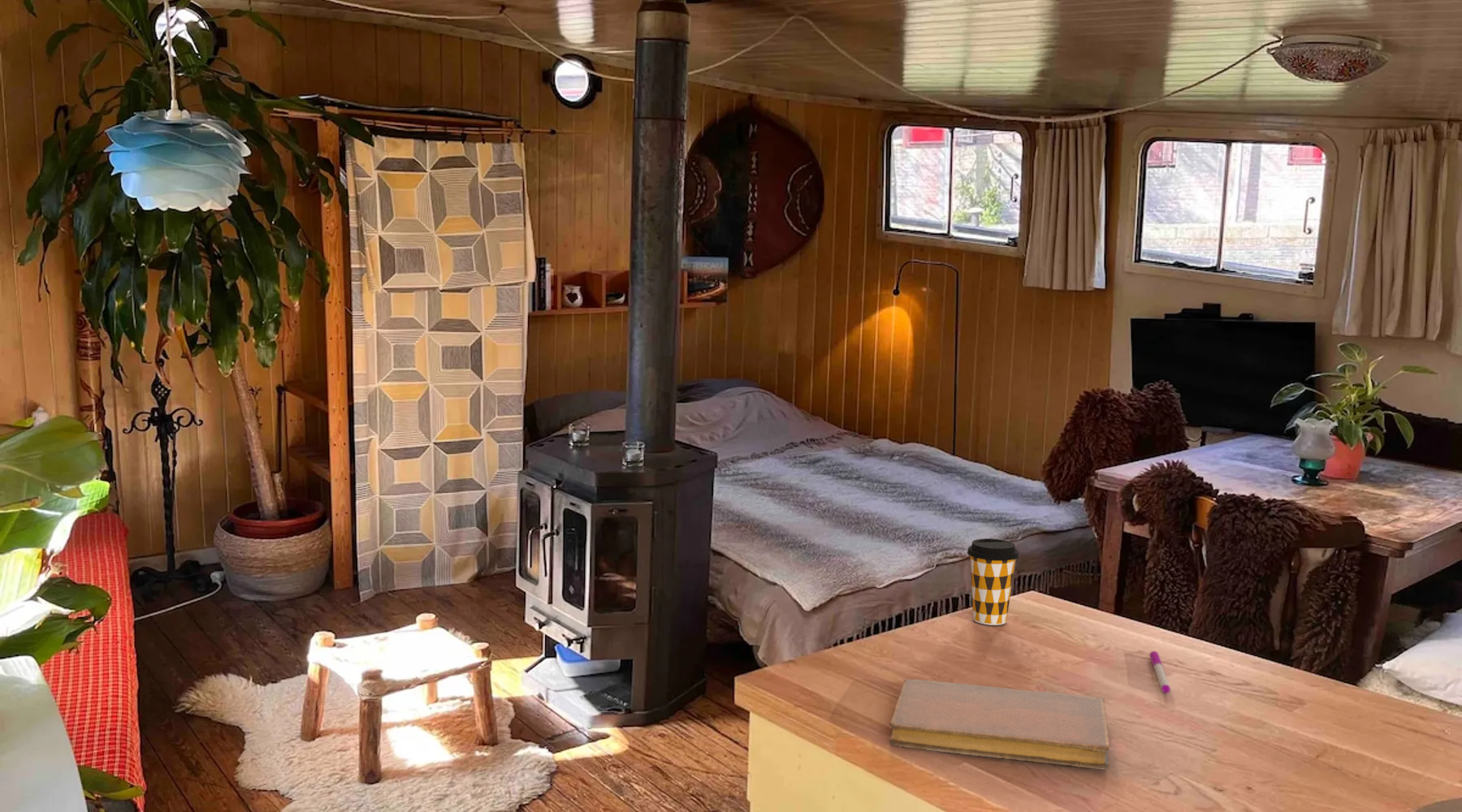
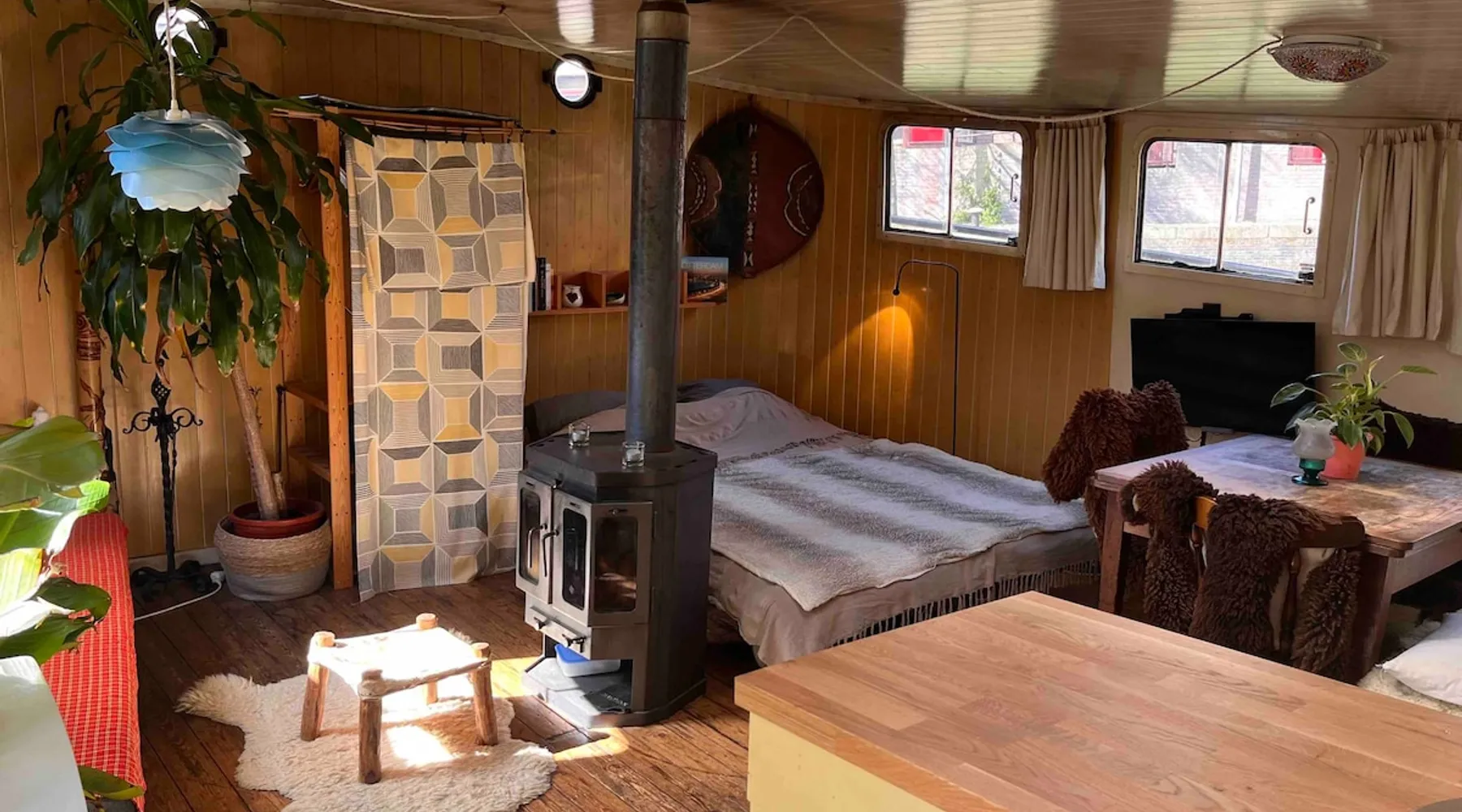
- notebook (1000, 719)
- coffee cup (991, 581)
- pen (1160, 672)
